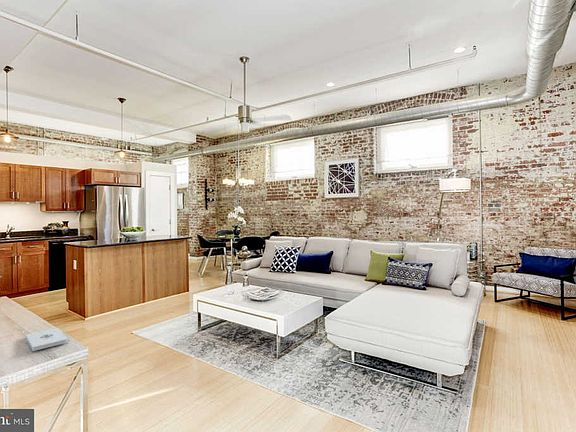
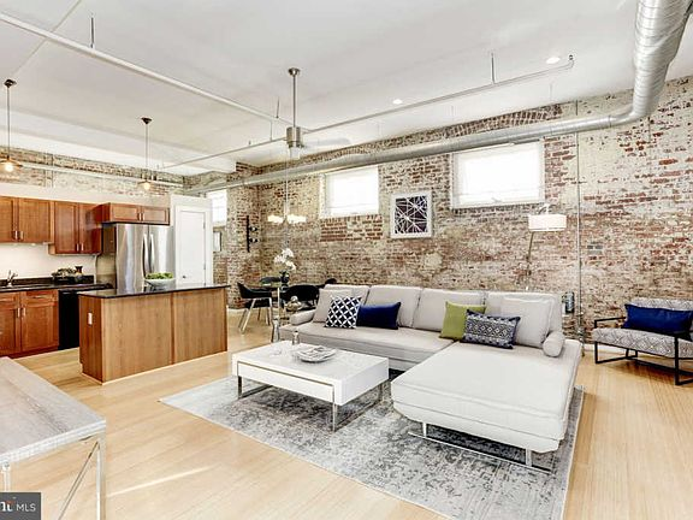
- notepad (46, 338)
